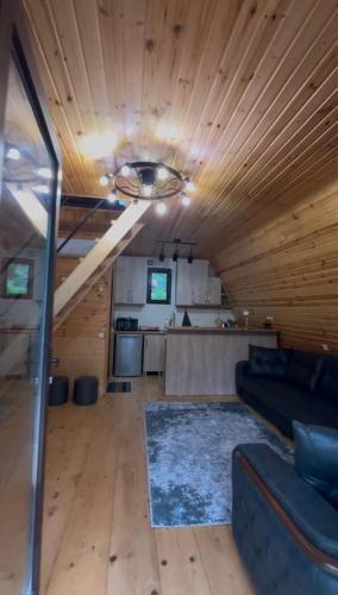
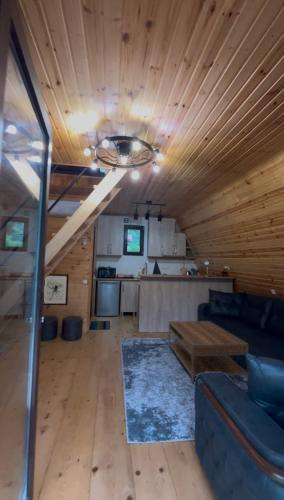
+ coffee table (200, 346)
+ wall art (55, 289)
